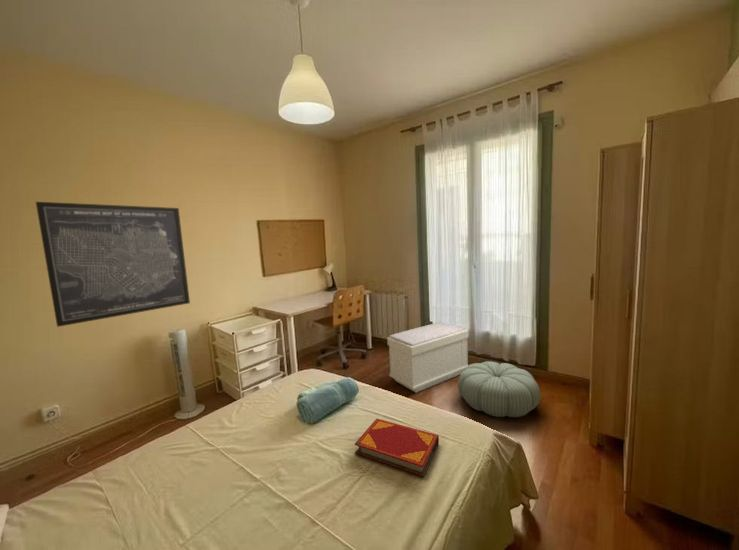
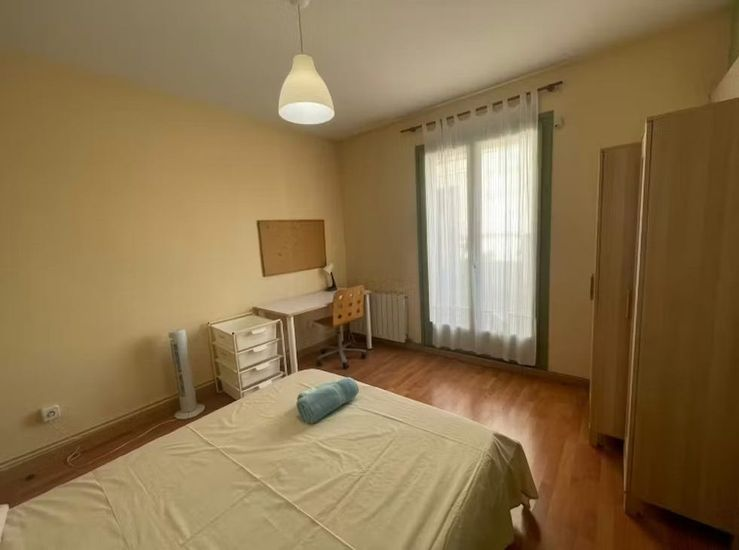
- wall art (124, 260)
- pouf (497, 386)
- bench (428, 353)
- hardback book (397, 443)
